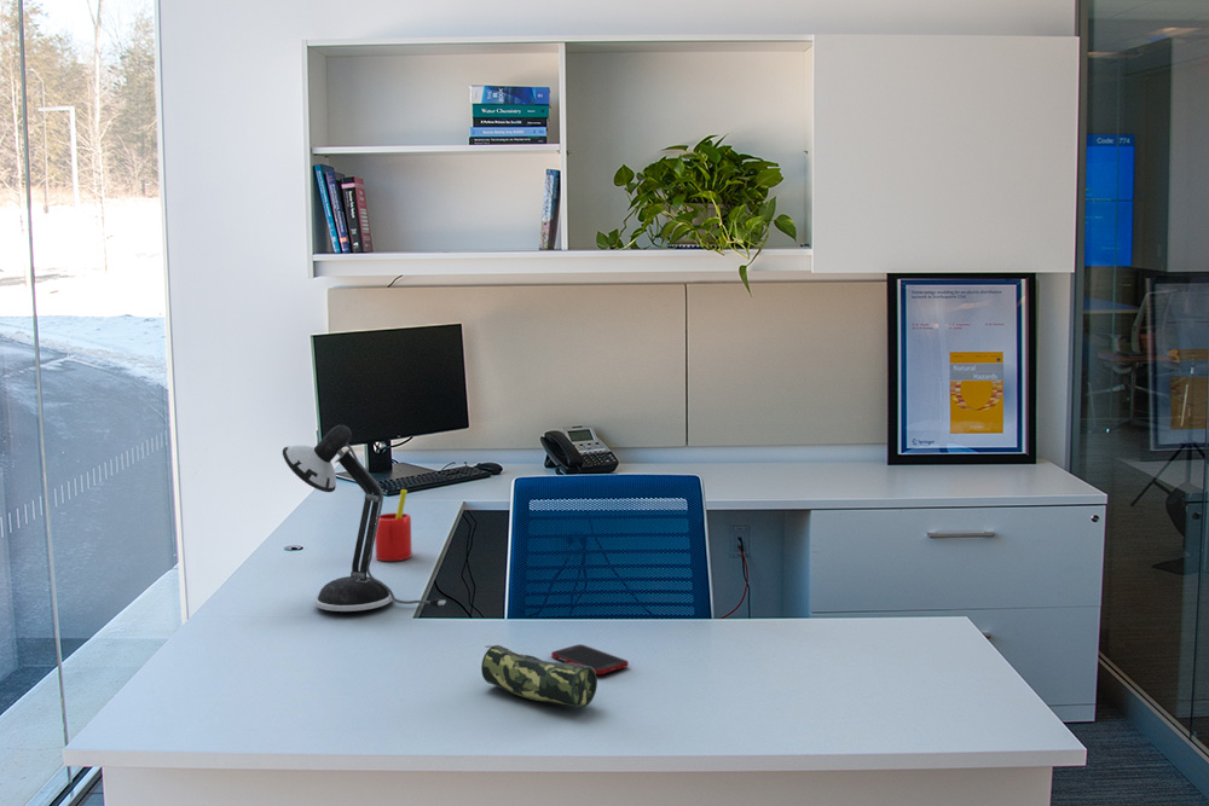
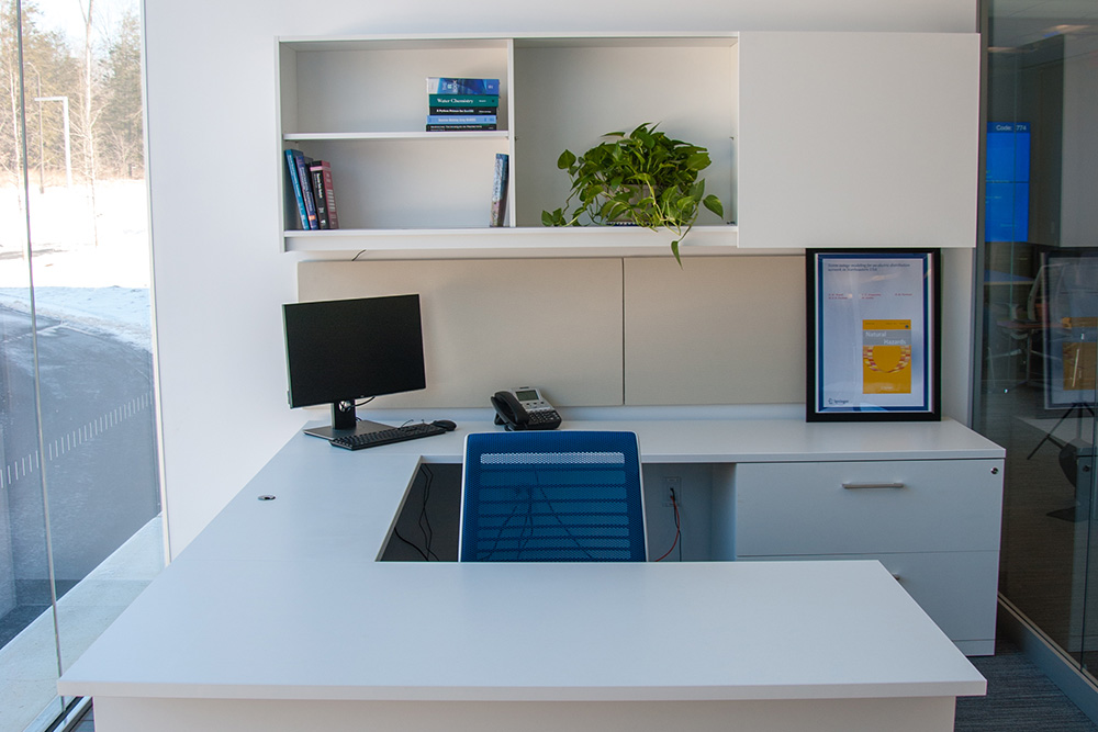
- desk lamp (361, 515)
- pencil case (536, 675)
- straw (394, 522)
- cell phone (589, 659)
